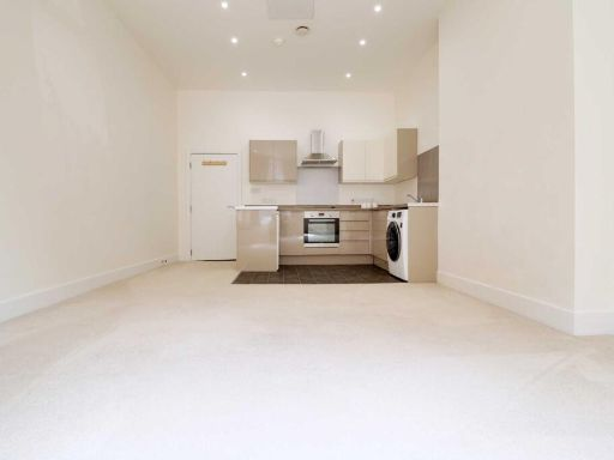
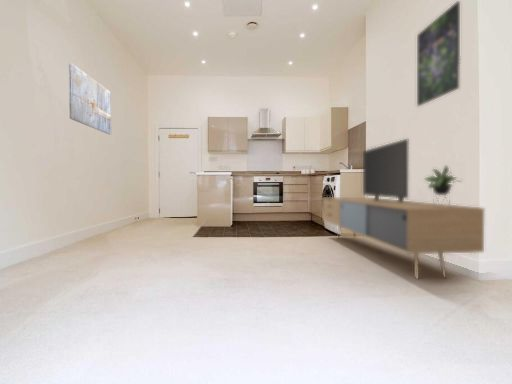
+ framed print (436, 59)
+ media console (378, 199)
+ wall art (92, 103)
